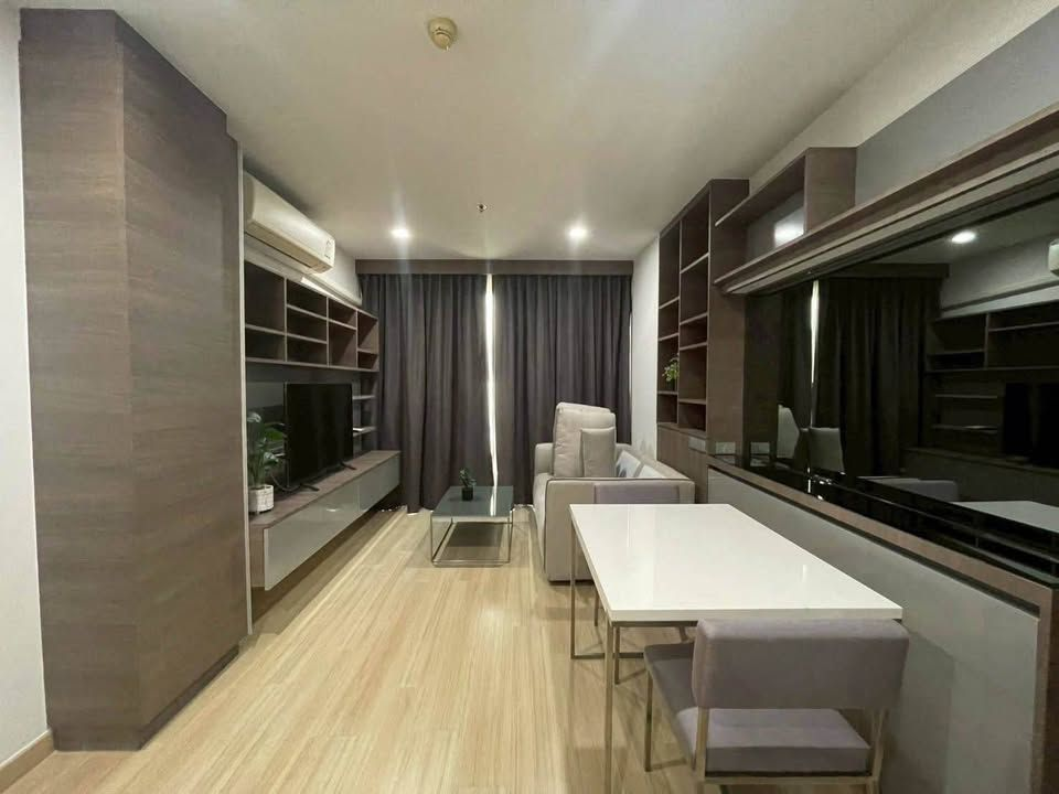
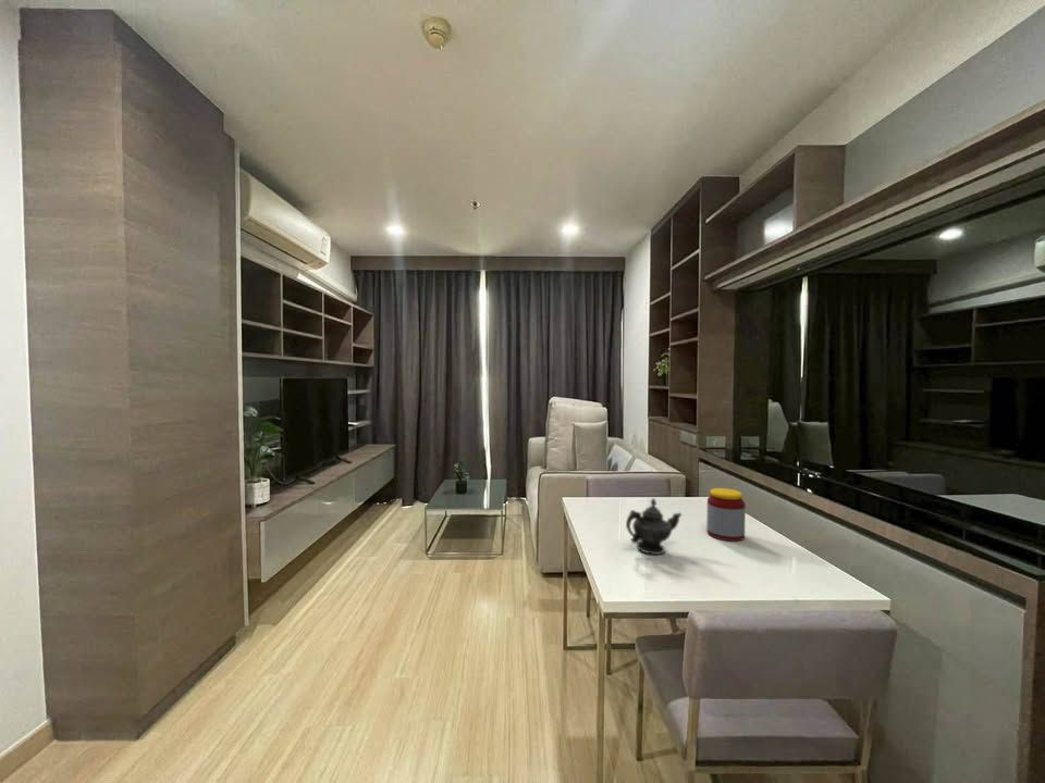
+ teapot (653, 523)
+ jar (725, 512)
